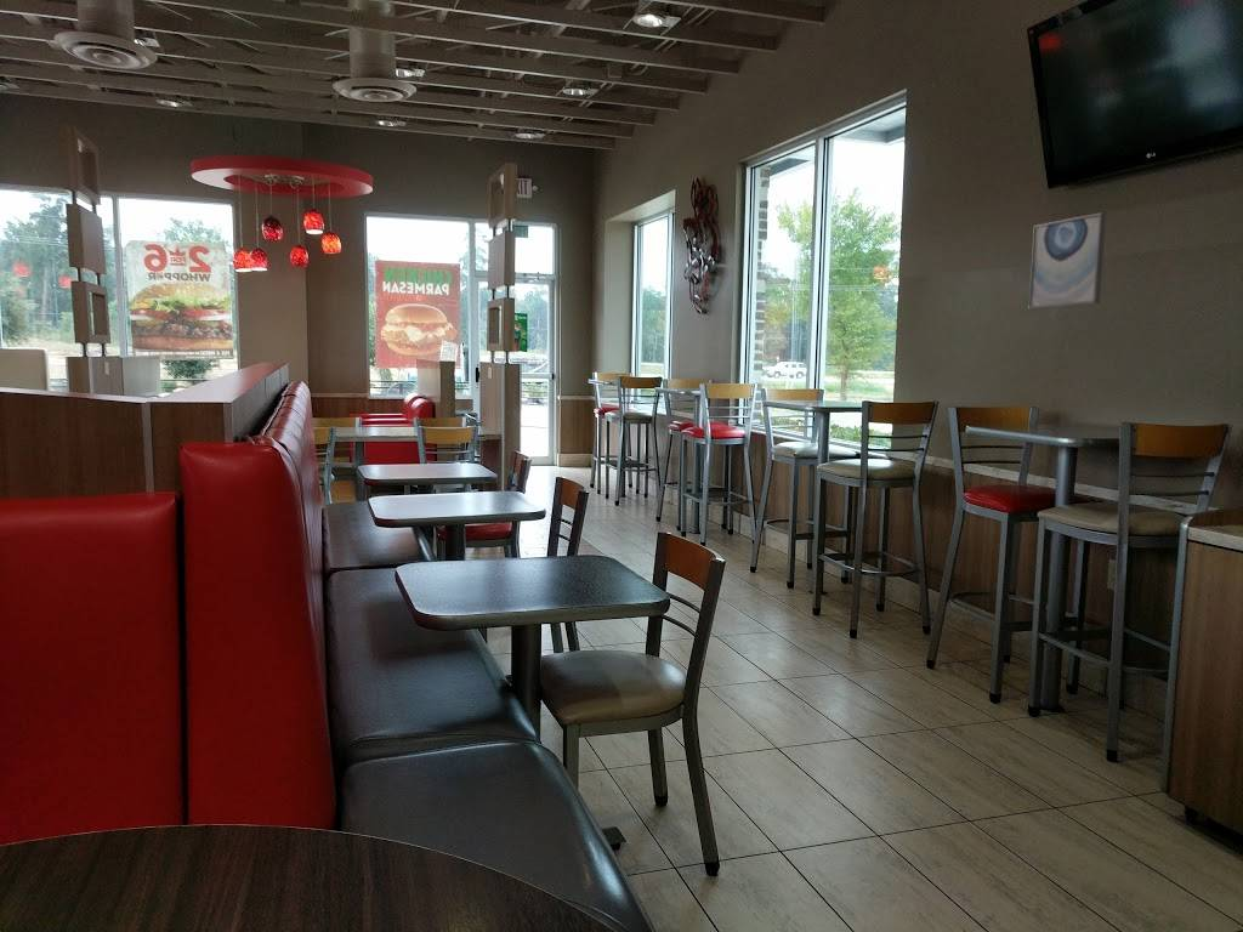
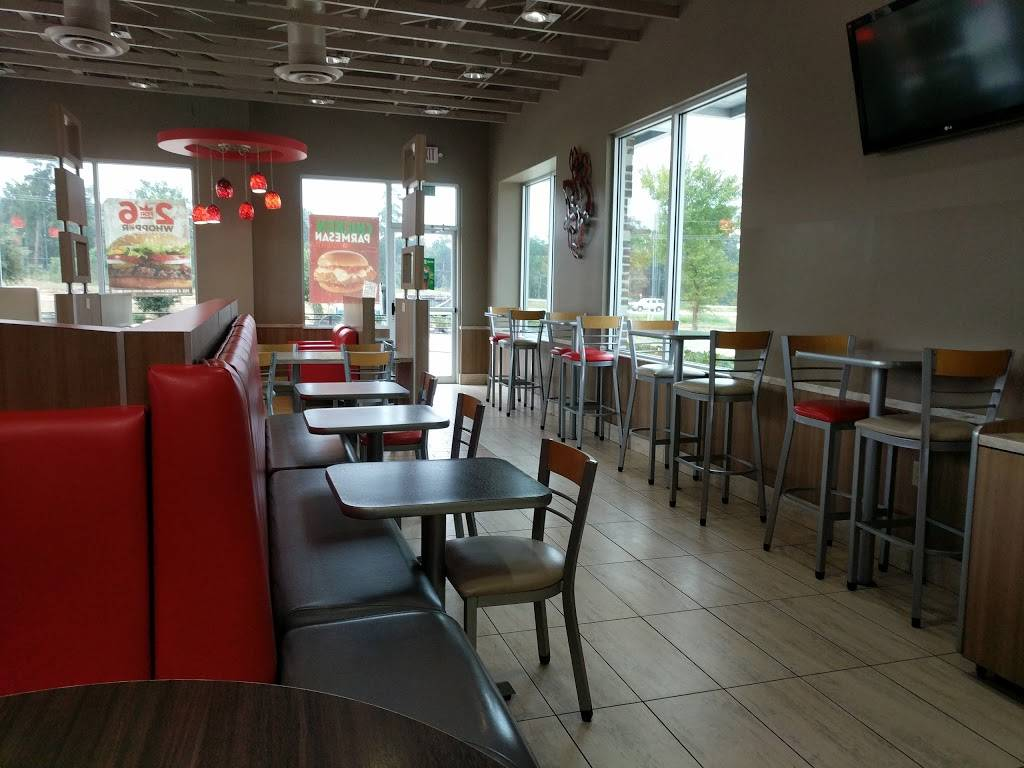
- wall art (1065, 262)
